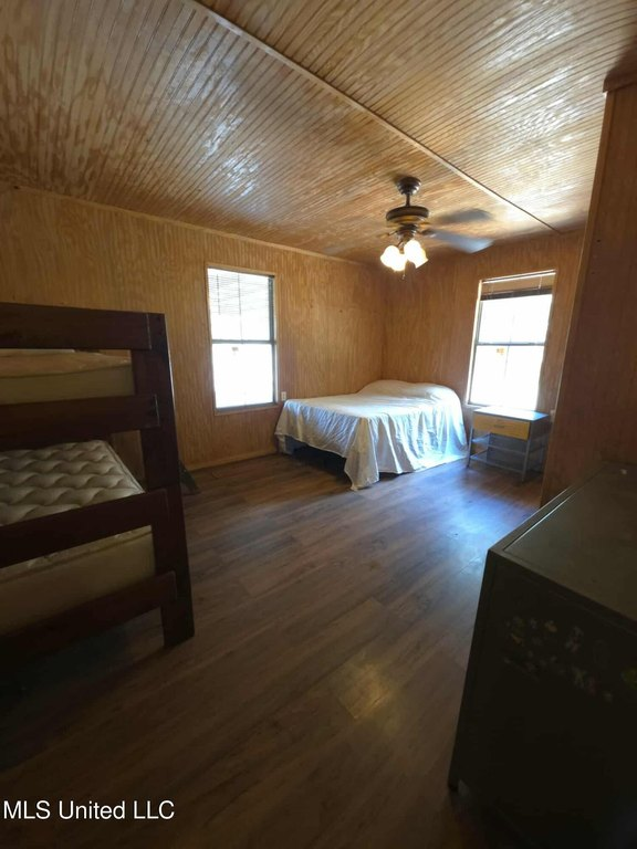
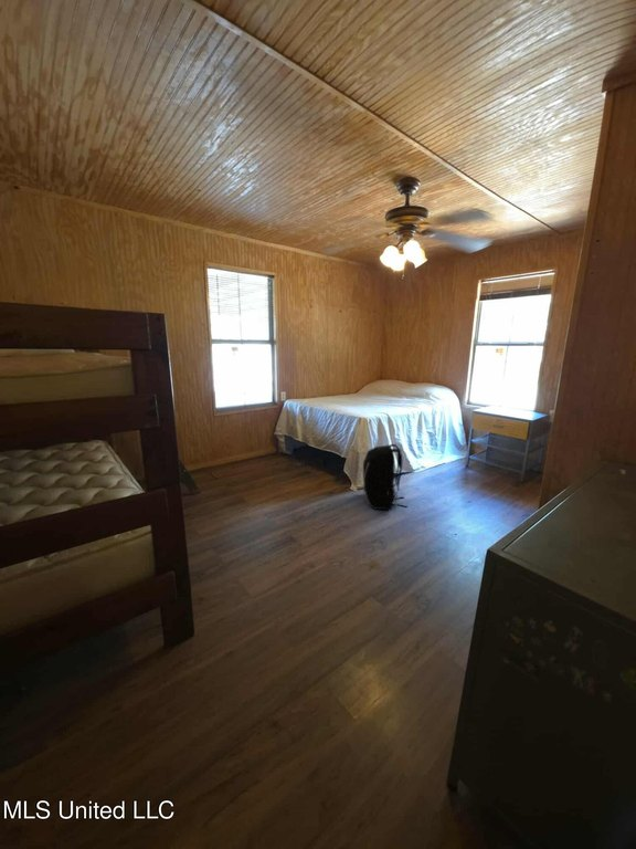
+ backpack (385, 473)
